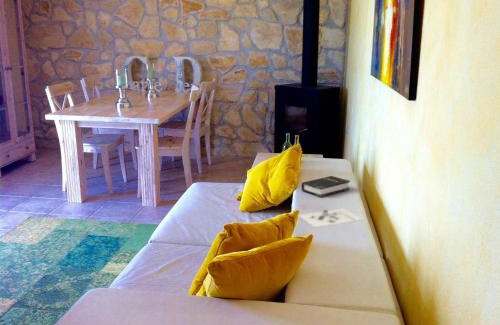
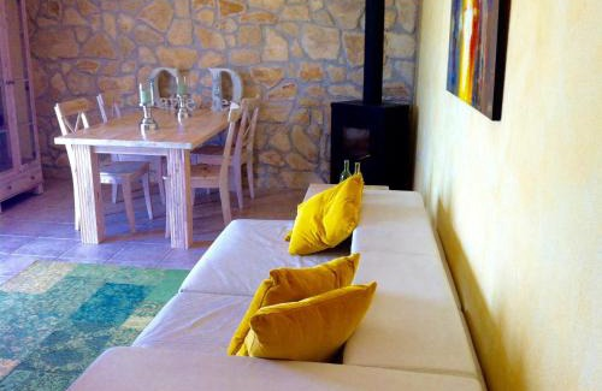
- architectural model (330, 215)
- hardback book (325, 185)
